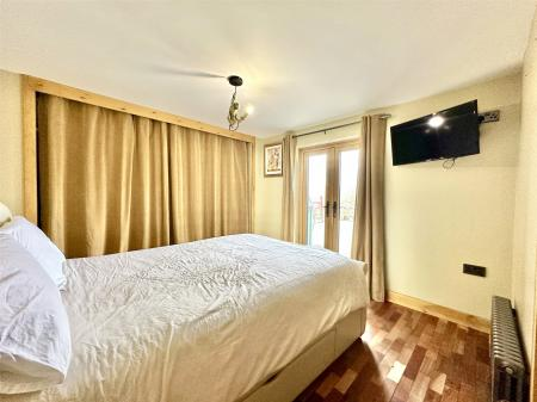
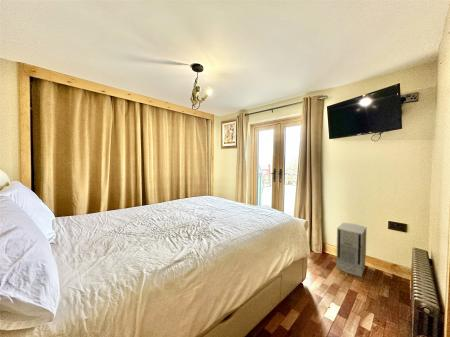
+ air purifier (351, 247)
